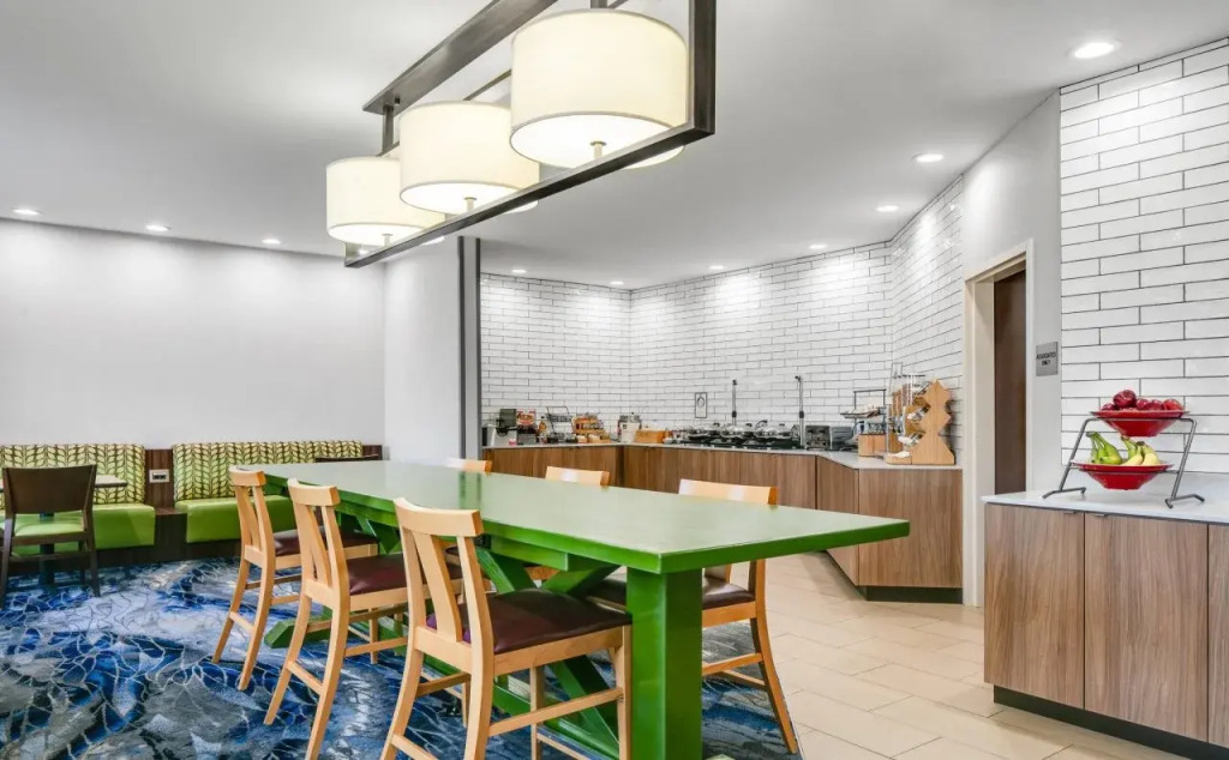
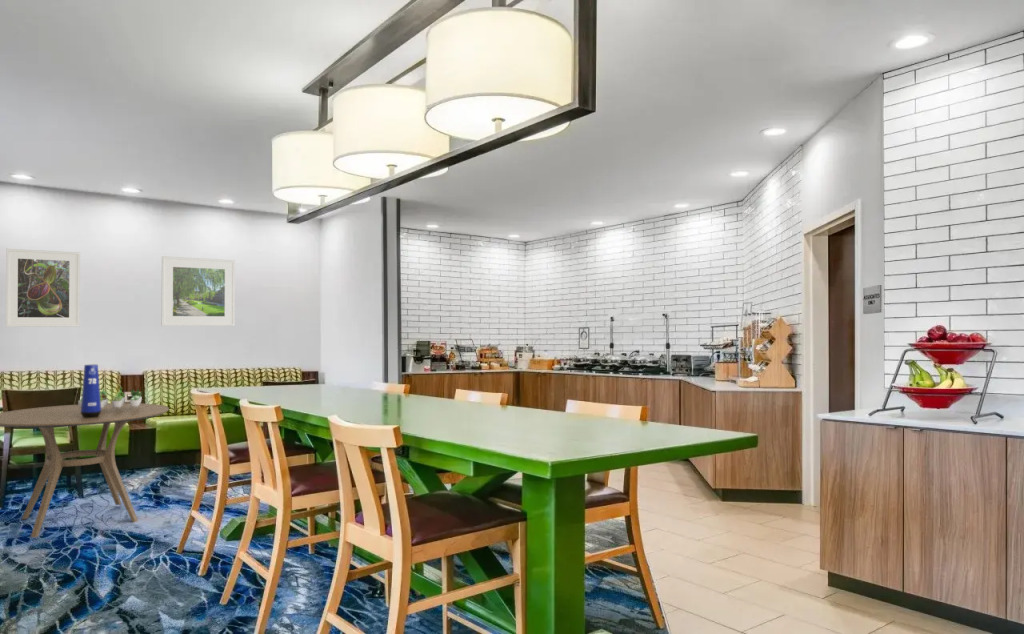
+ vase (91, 390)
+ succulent plant (114, 397)
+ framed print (43, 288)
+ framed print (199, 292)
+ dining table (80, 465)
